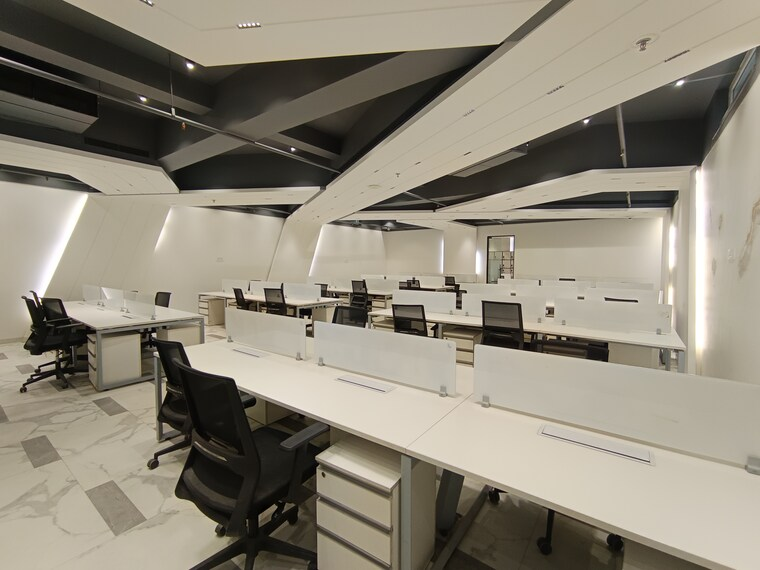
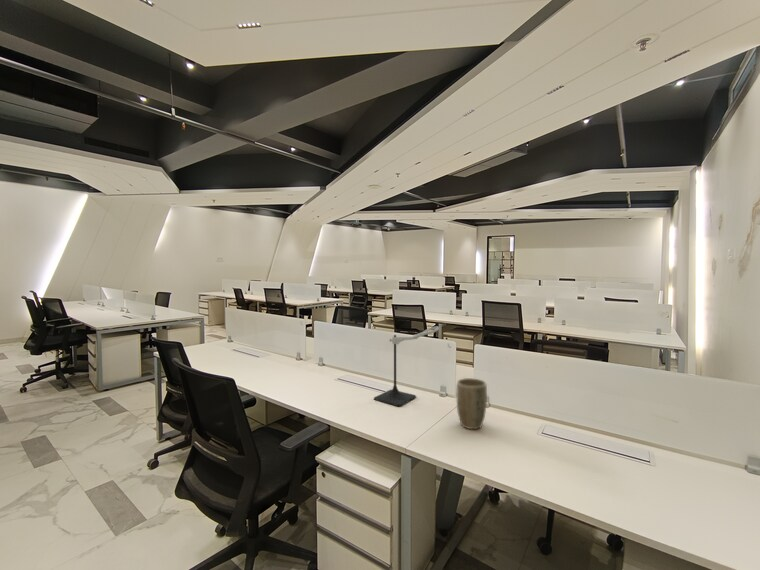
+ plant pot (471, 403)
+ speaker stand (395, 362)
